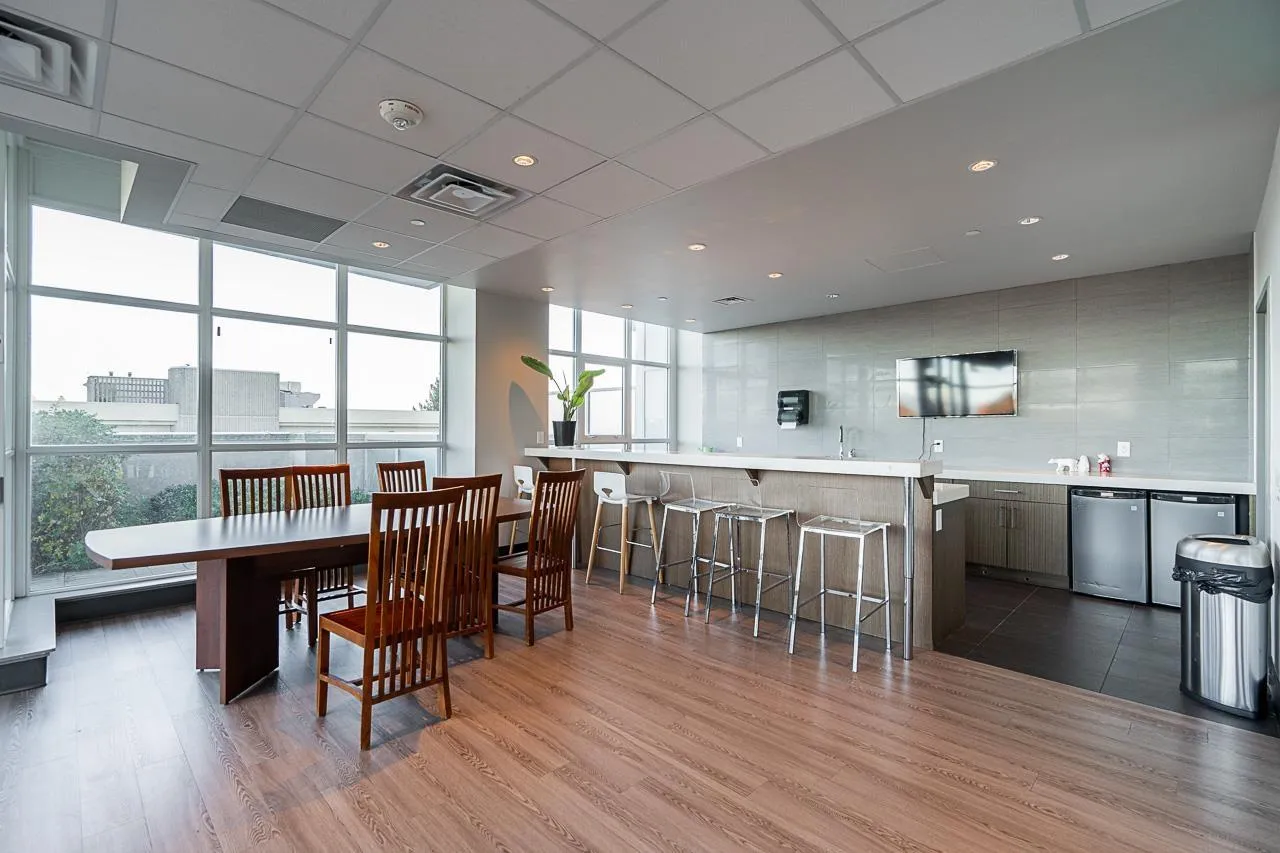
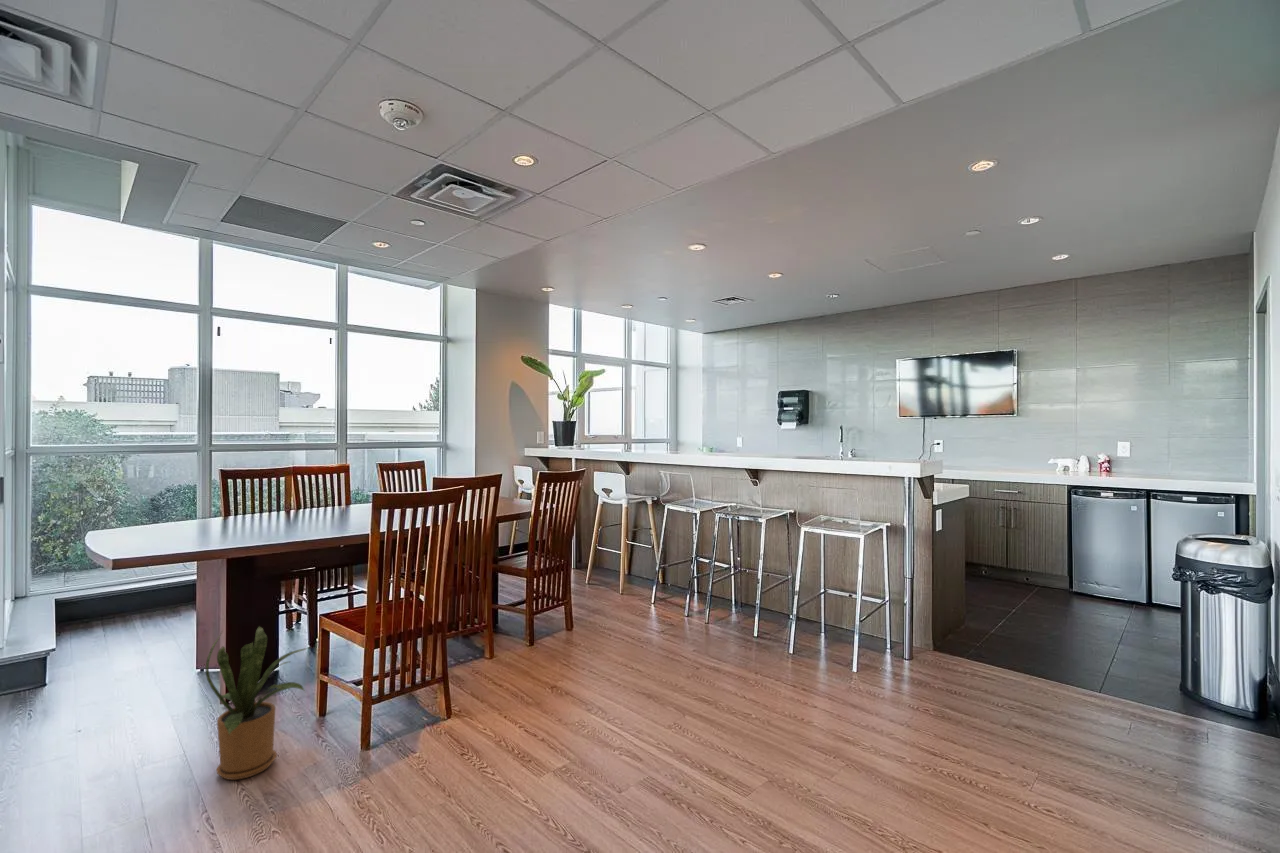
+ house plant (256, 695)
